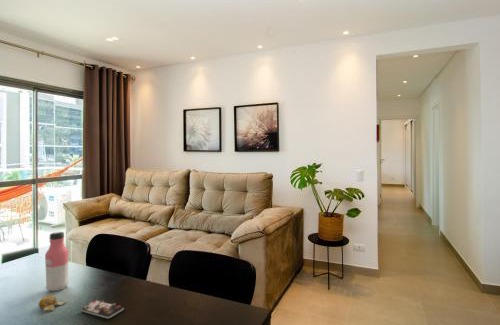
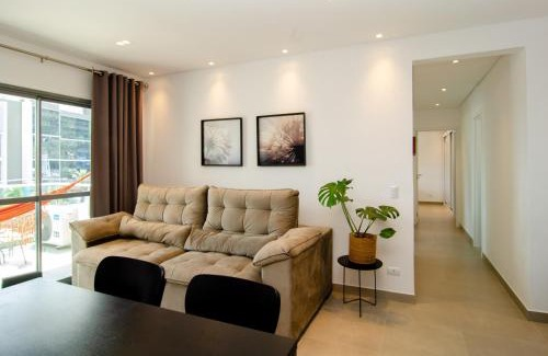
- fruit (50, 302)
- water bottle (57, 260)
- smartphone (102, 307)
